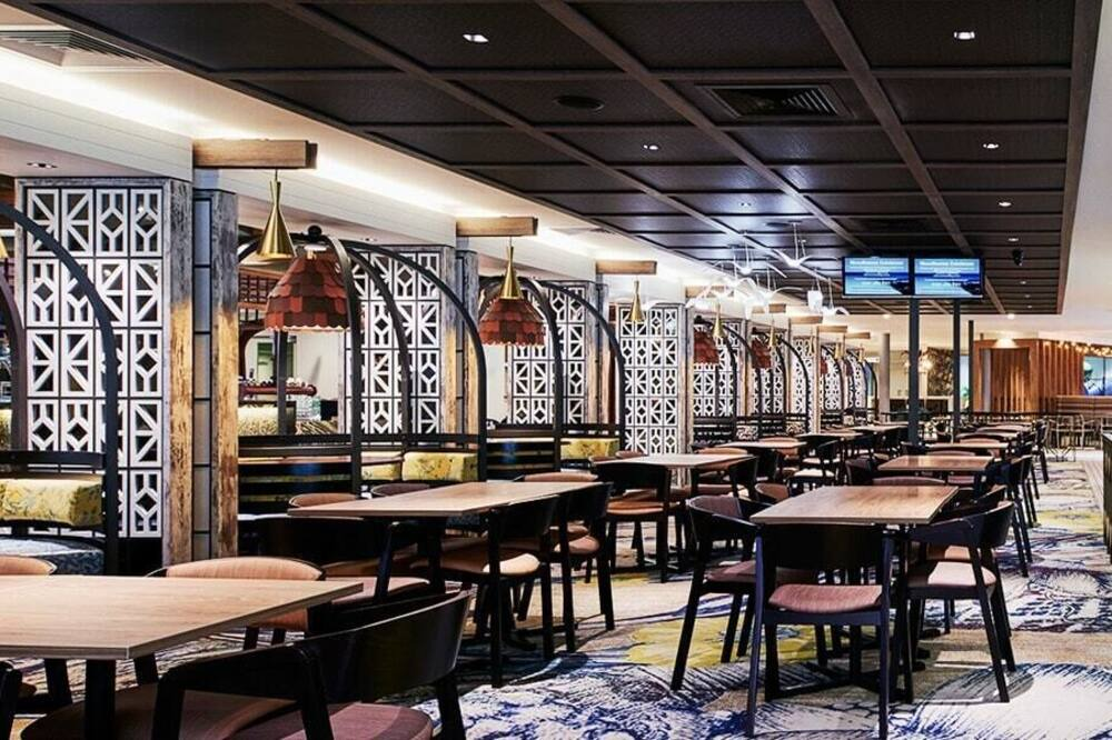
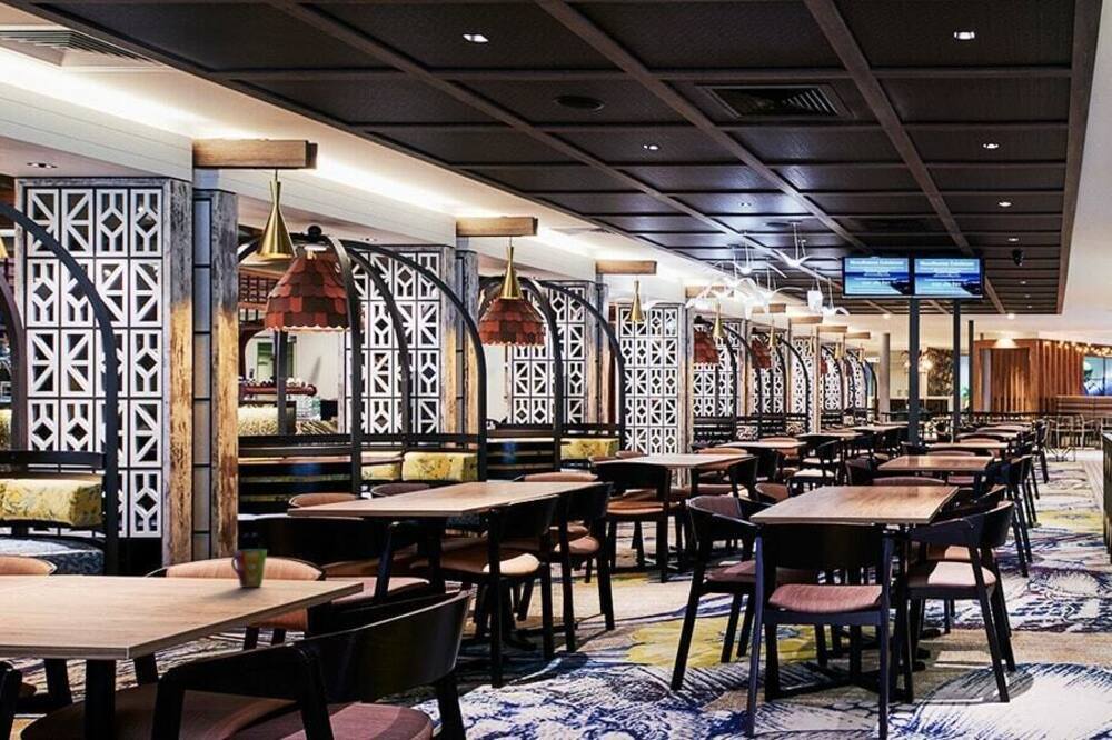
+ cup (247, 569)
